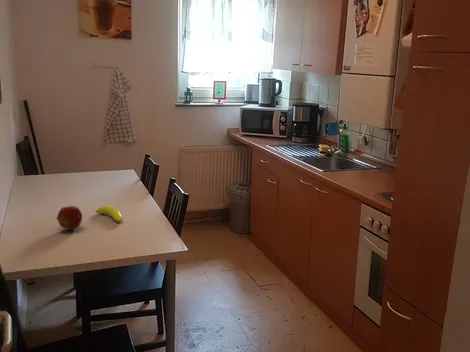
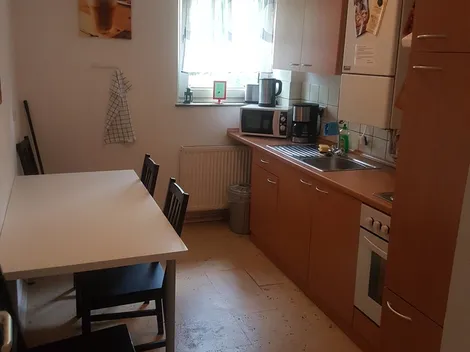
- fruit (68, 217)
- banana (109, 213)
